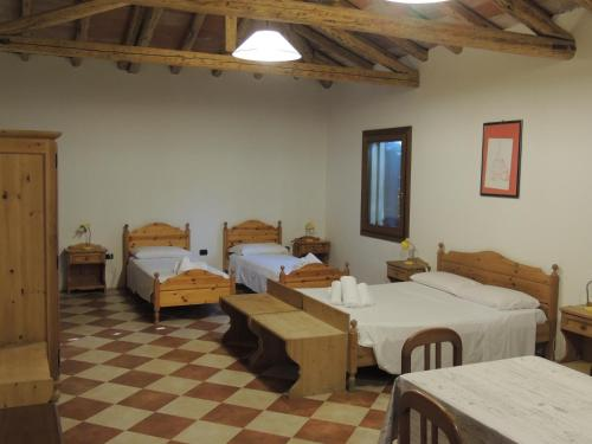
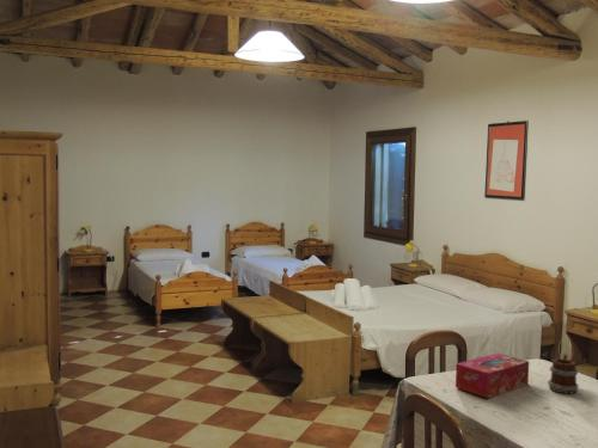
+ mug (563, 373)
+ tissue box (492, 374)
